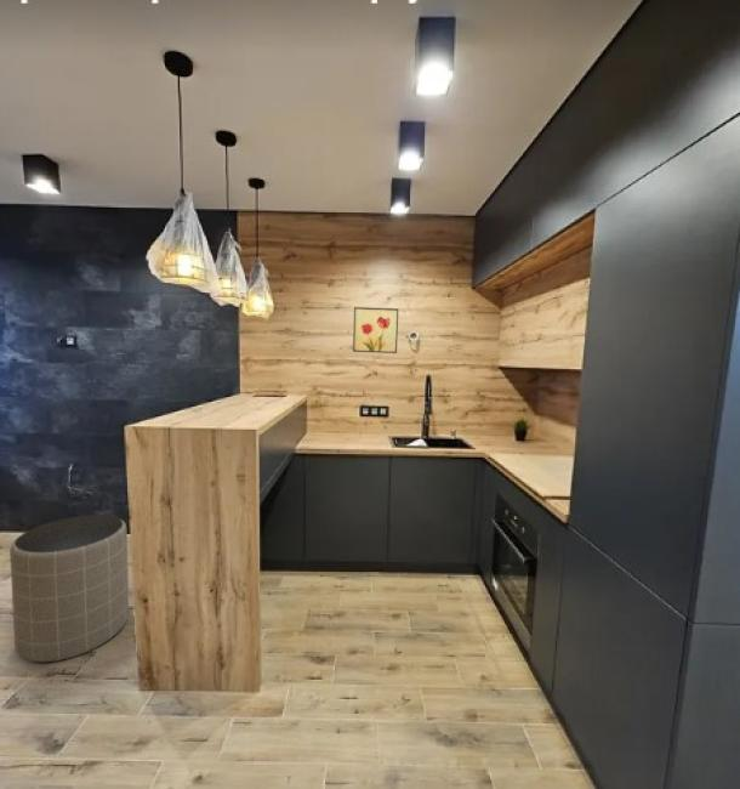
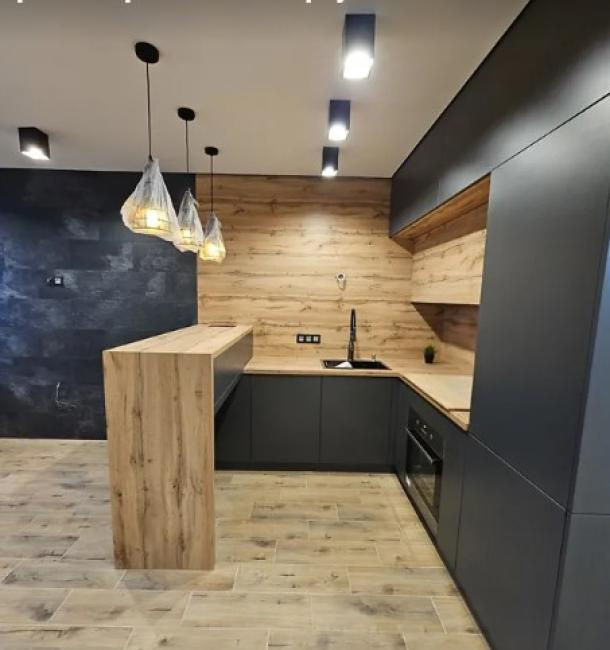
- trash can (74, 581)
- wall art (375, 330)
